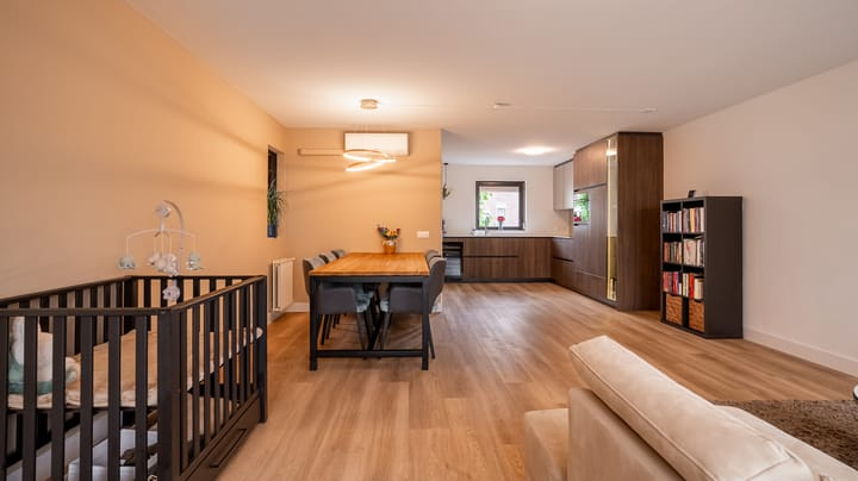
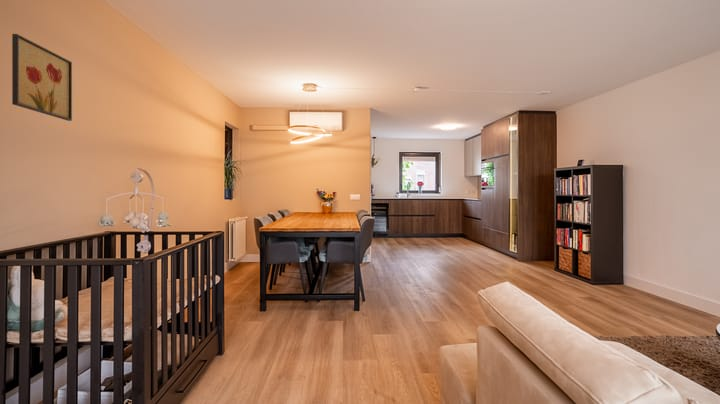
+ wall art (43, 81)
